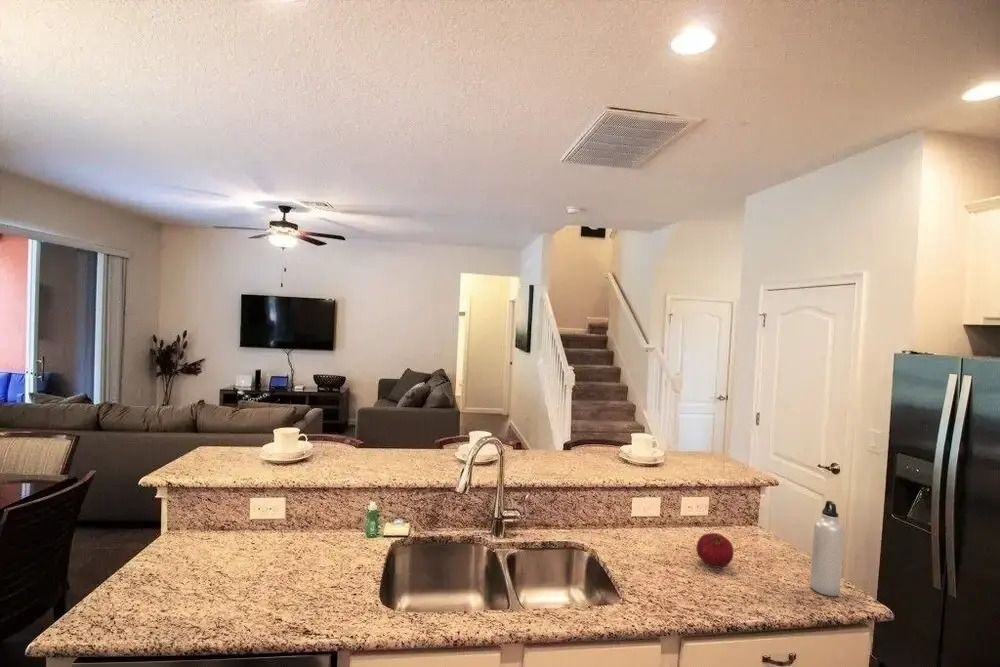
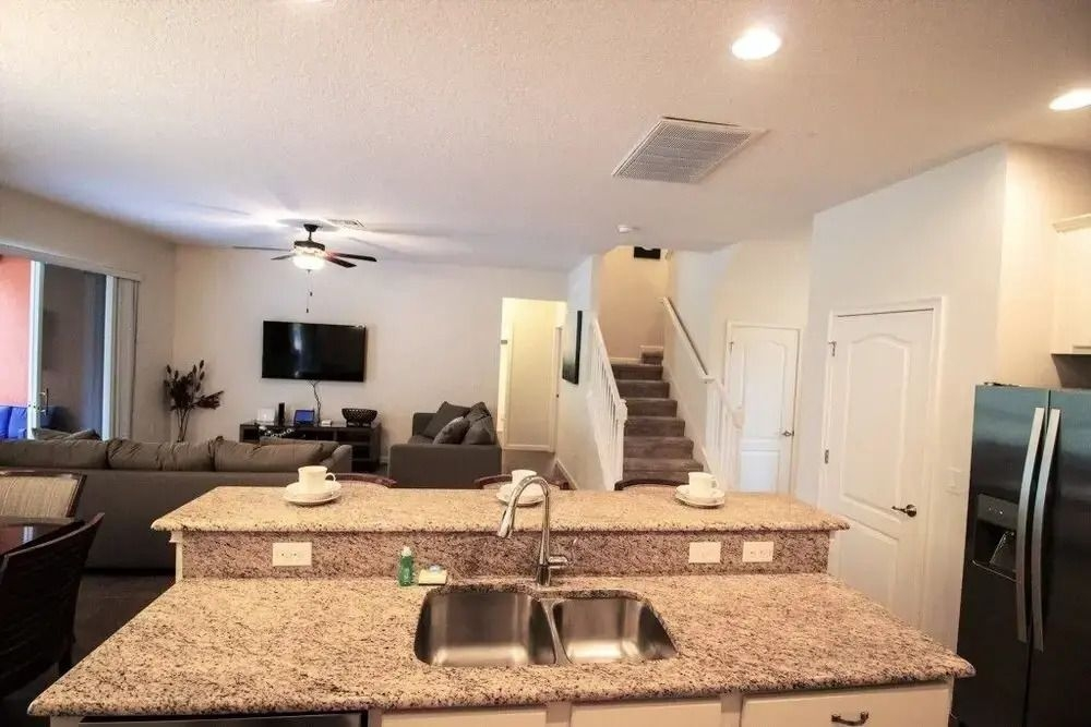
- fruit (714, 549)
- water bottle (827, 546)
